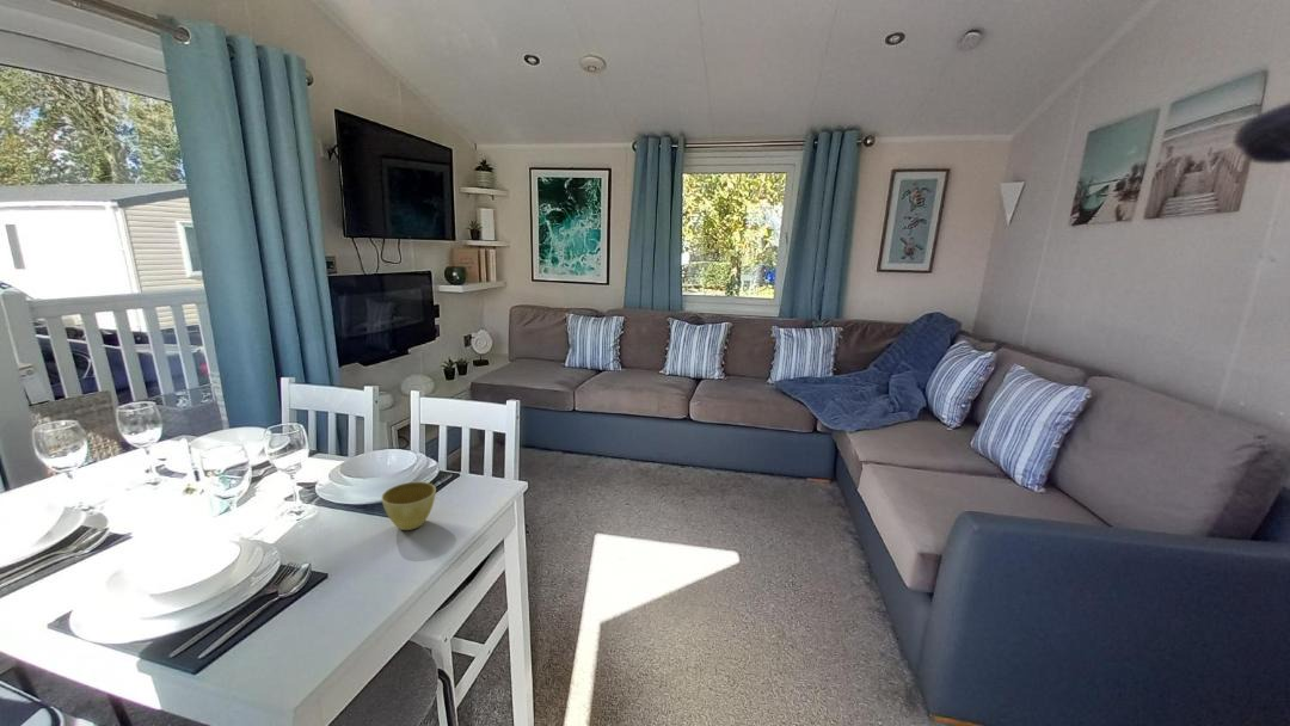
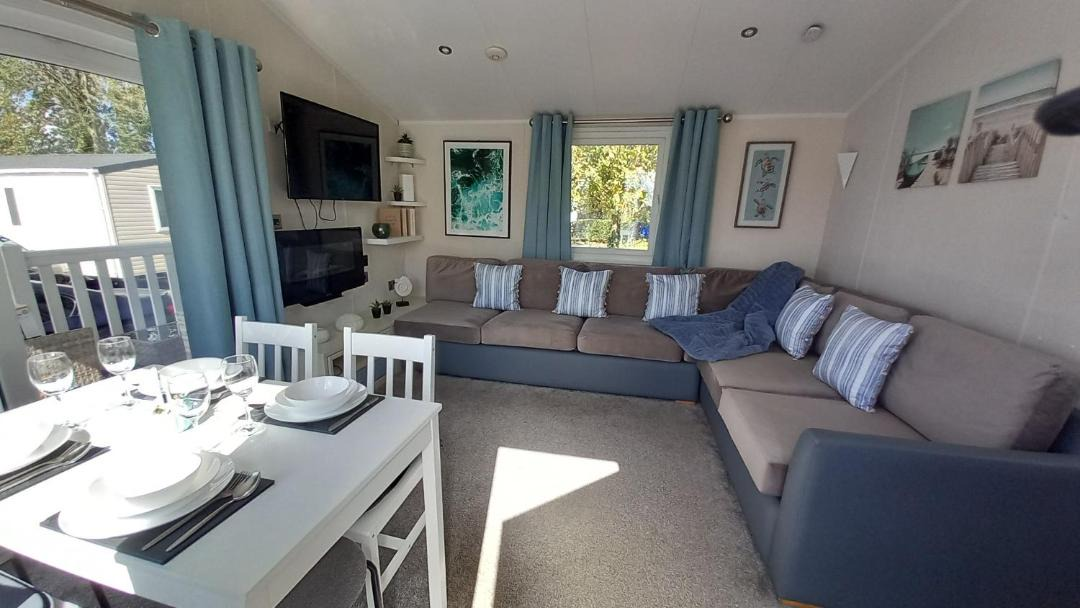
- flower pot (410, 507)
